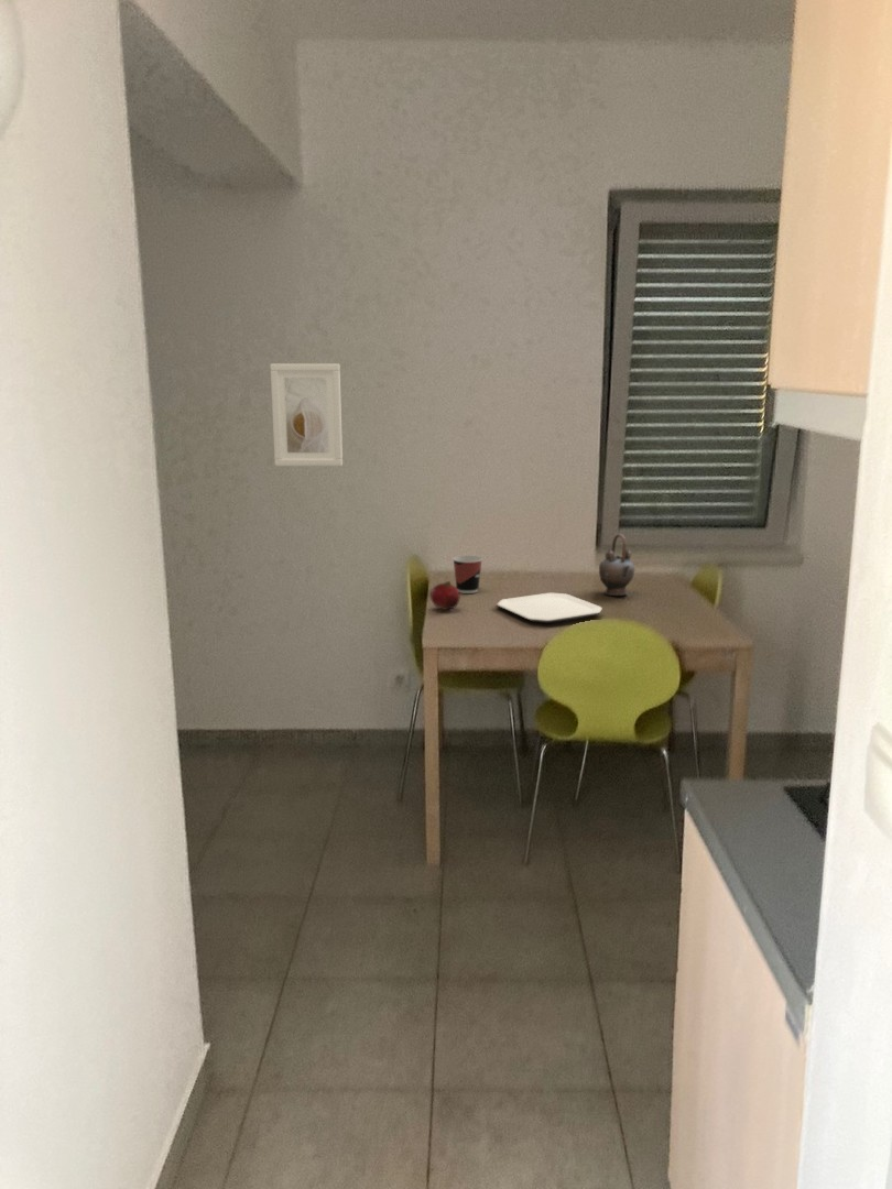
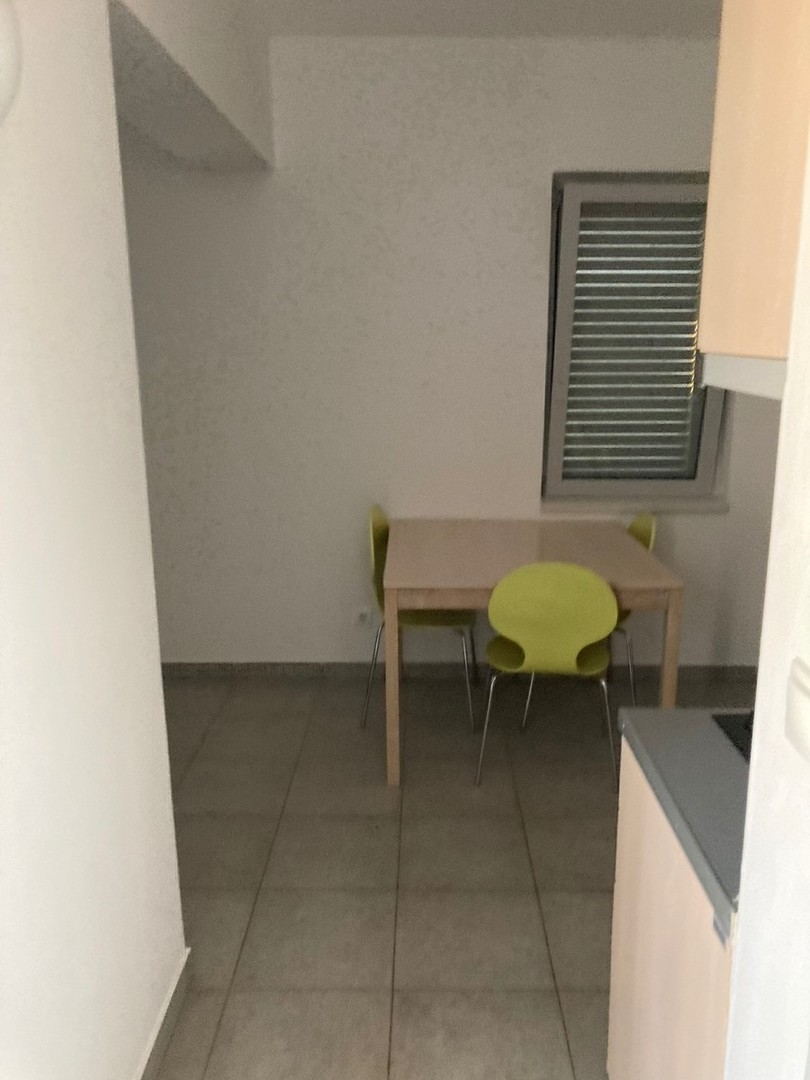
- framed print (306, 415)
- fruit (445, 594)
- teapot (618, 565)
- plate (548, 608)
- cup (467, 575)
